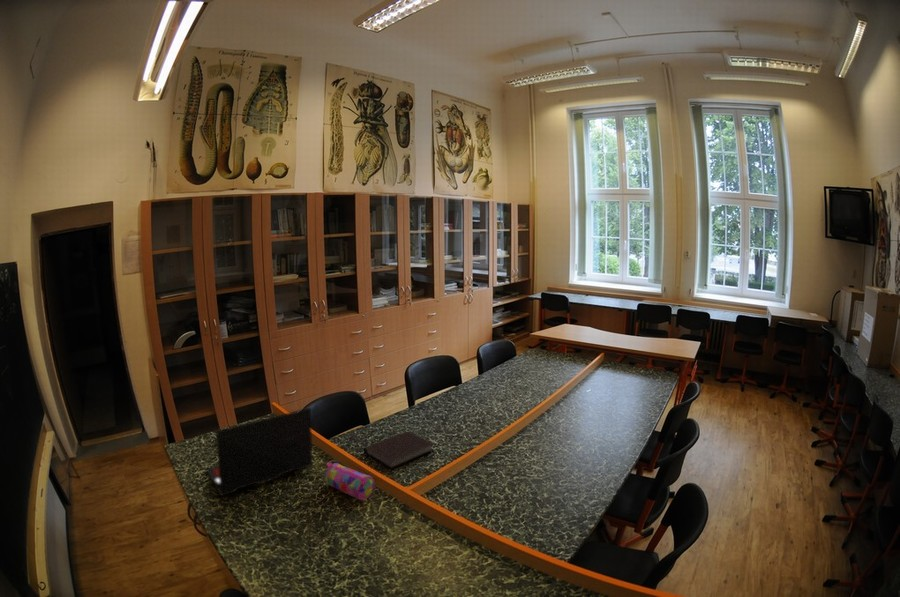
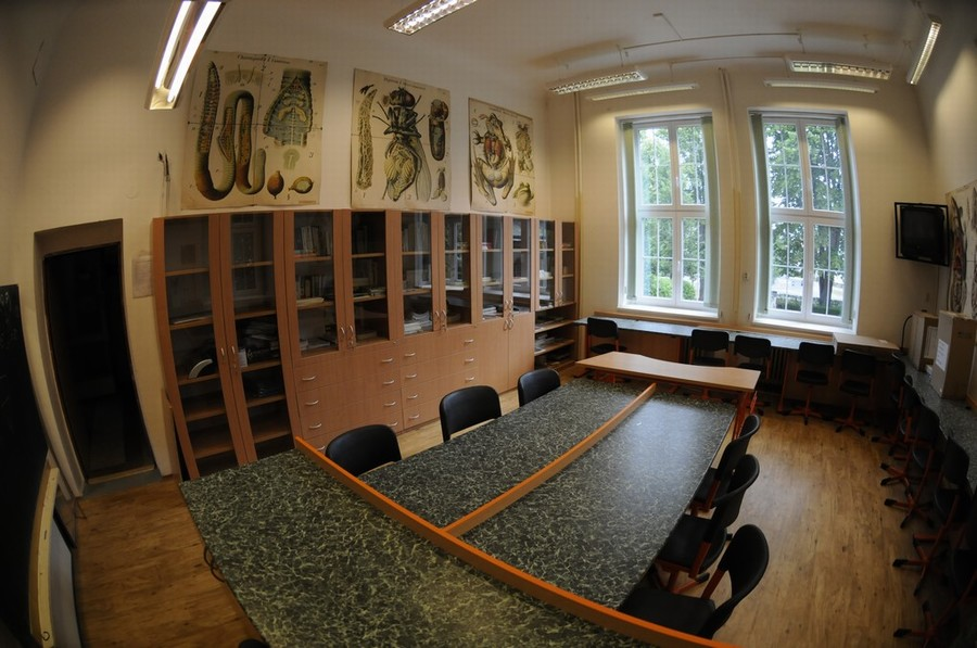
- laptop (258, 440)
- pencil case (348, 480)
- notebook (399, 448)
